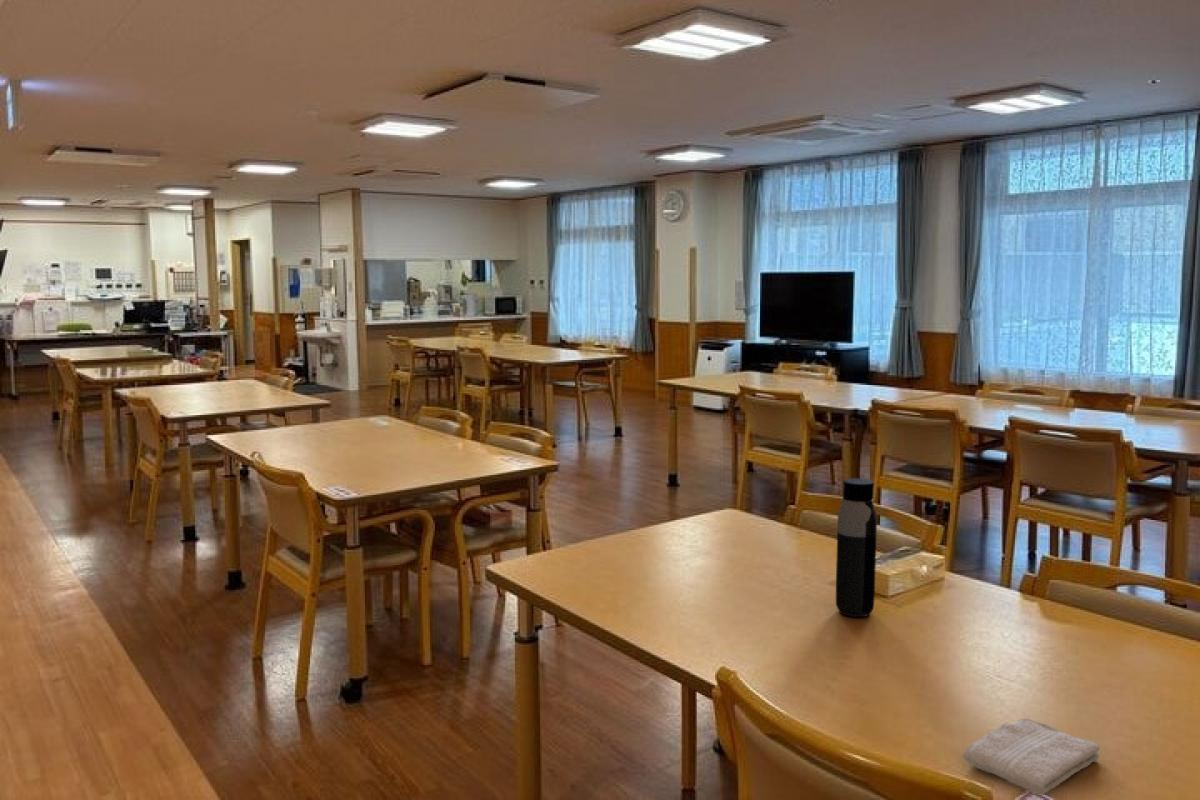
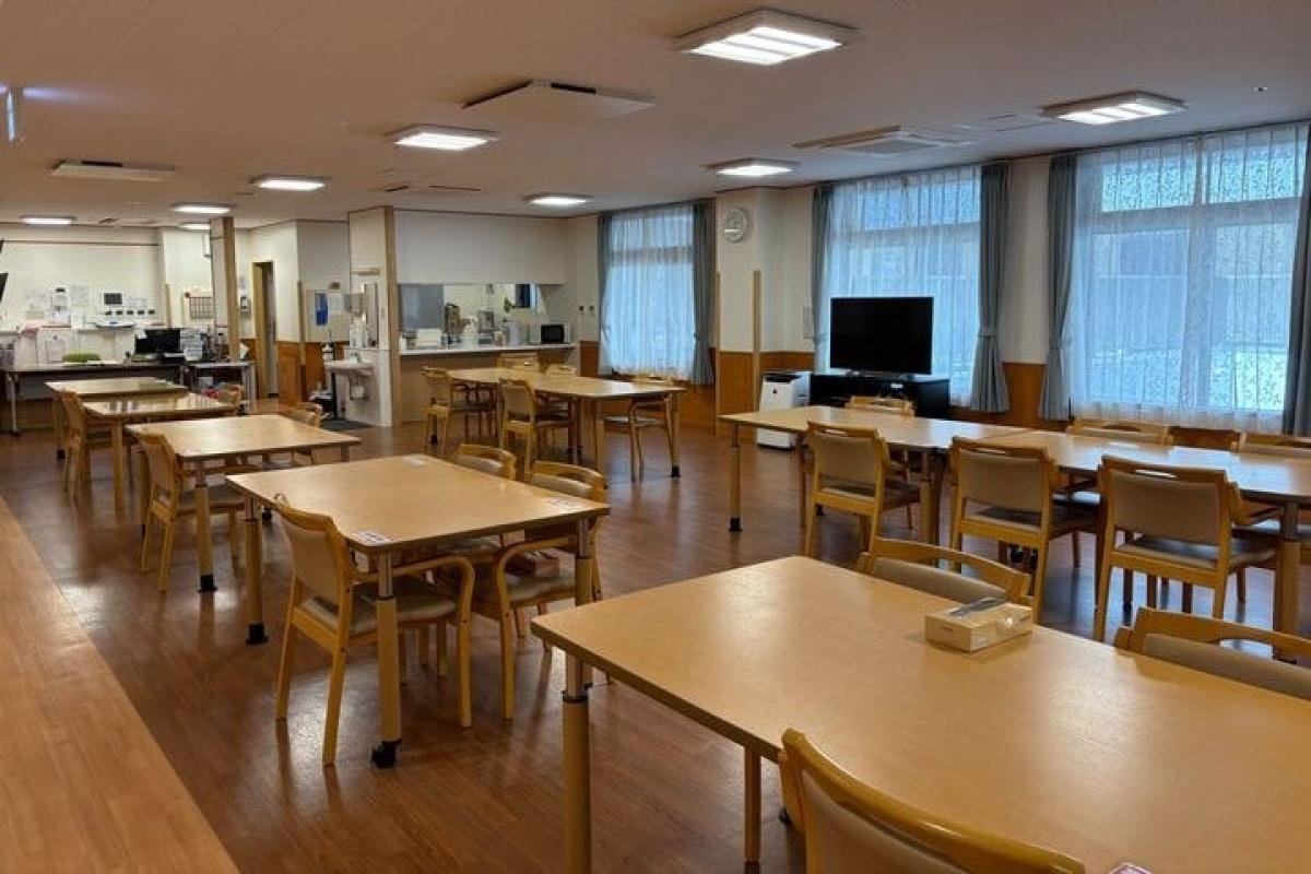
- washcloth (1033, 752)
- water bottle (856, 547)
